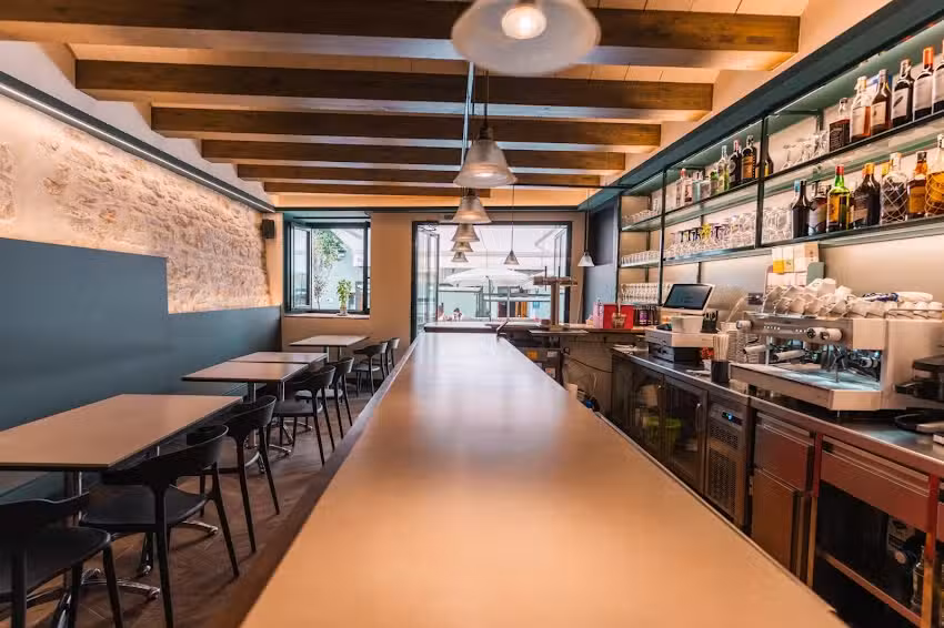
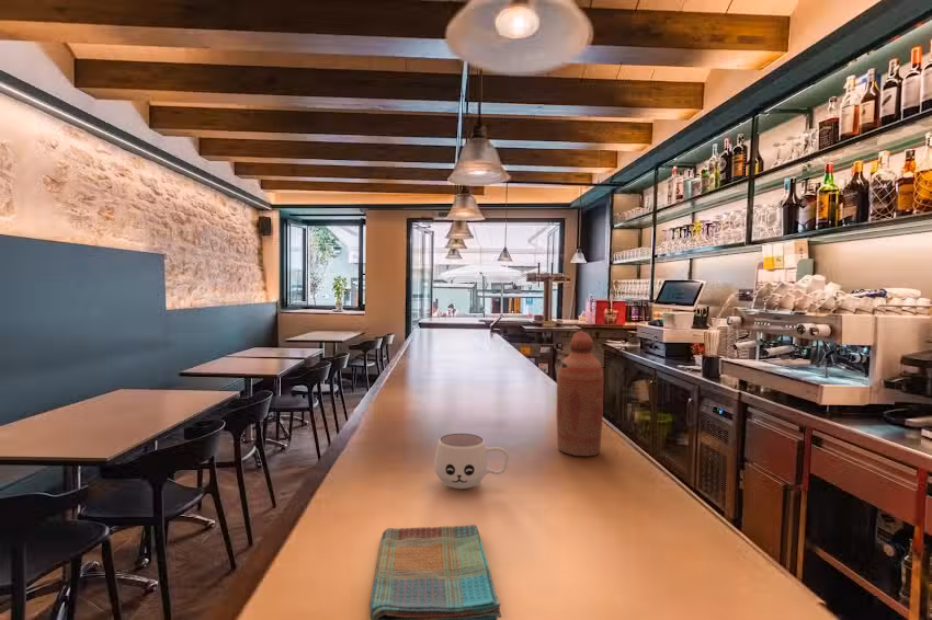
+ mug (470, 462)
+ dish towel (432, 566)
+ bottle (579, 390)
